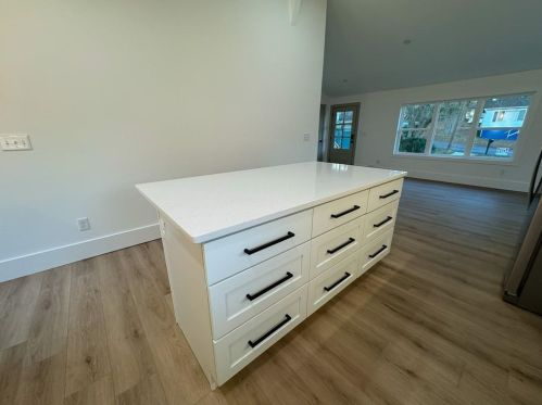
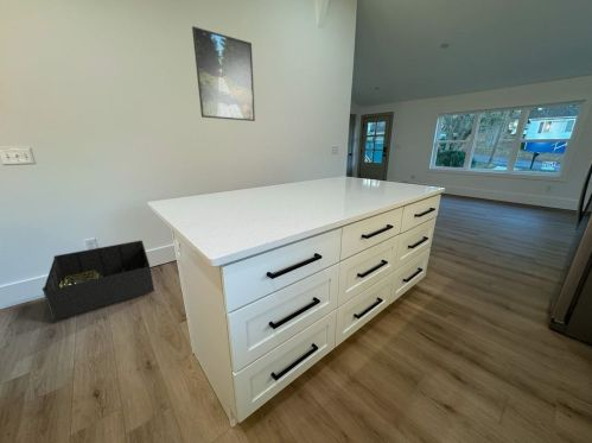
+ storage bin (104, 274)
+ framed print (227, 78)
